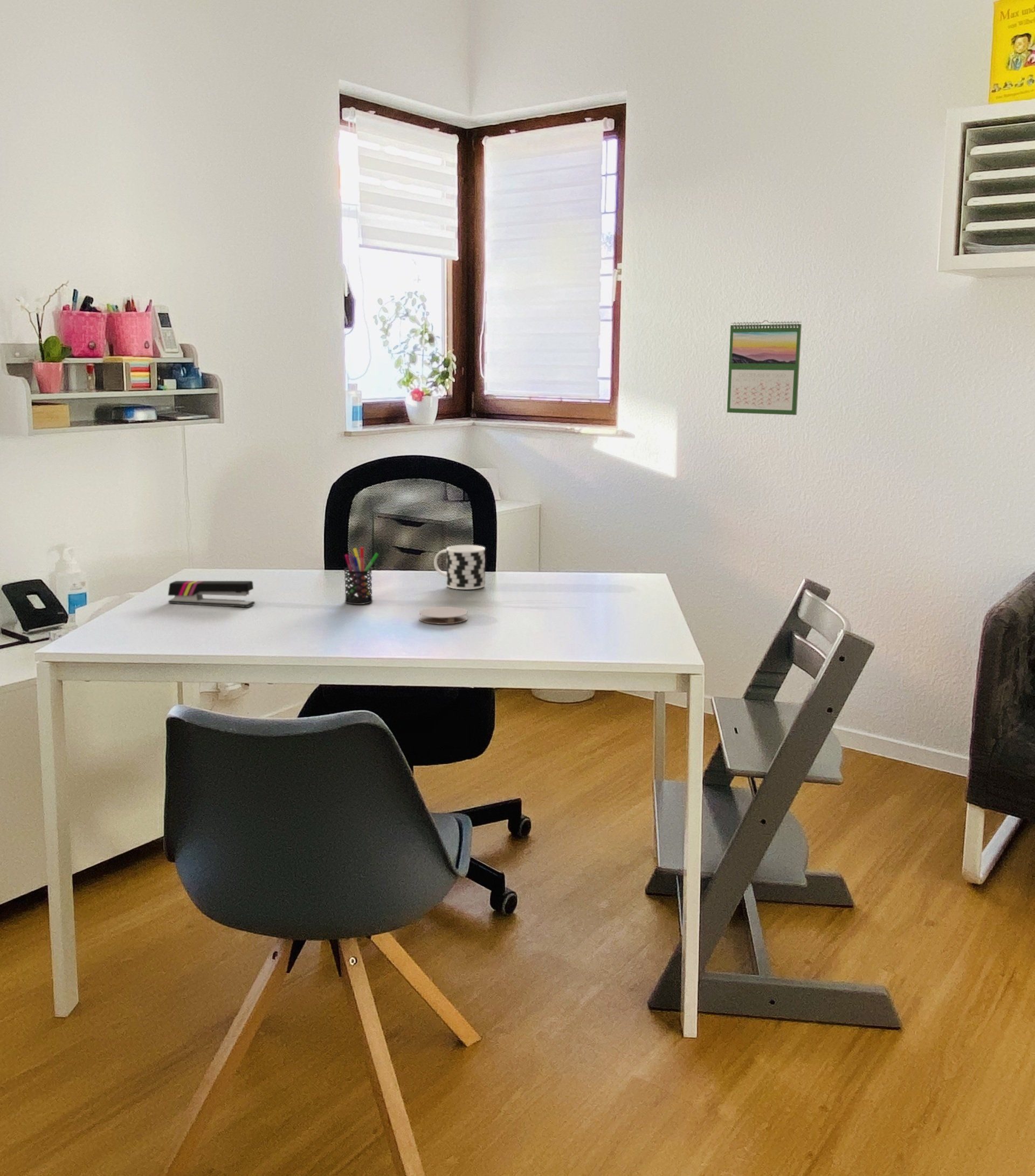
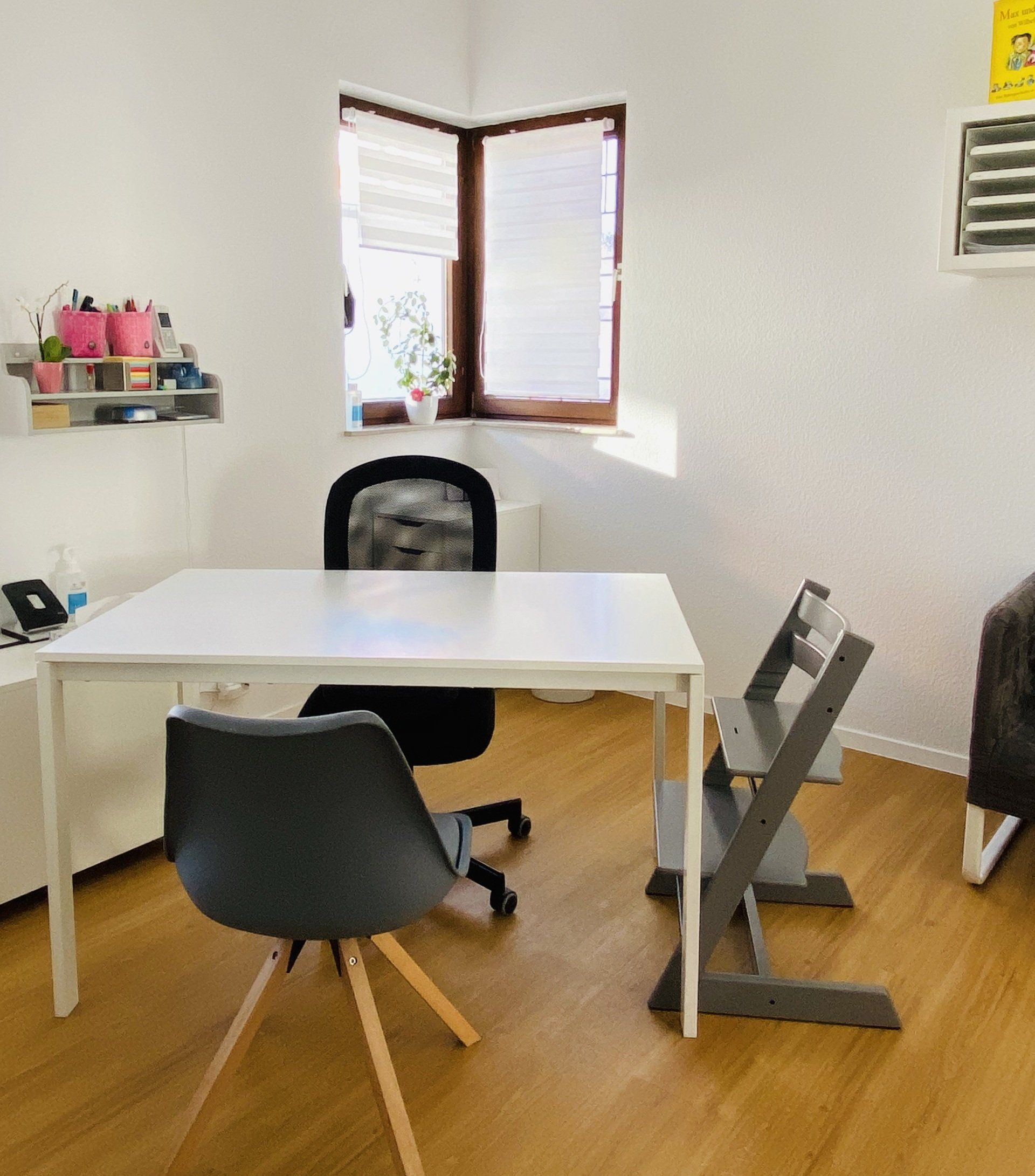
- coaster (443, 615)
- cup (459, 567)
- pen holder (362, 573)
- calendar (763, 367)
- stapler (211, 592)
